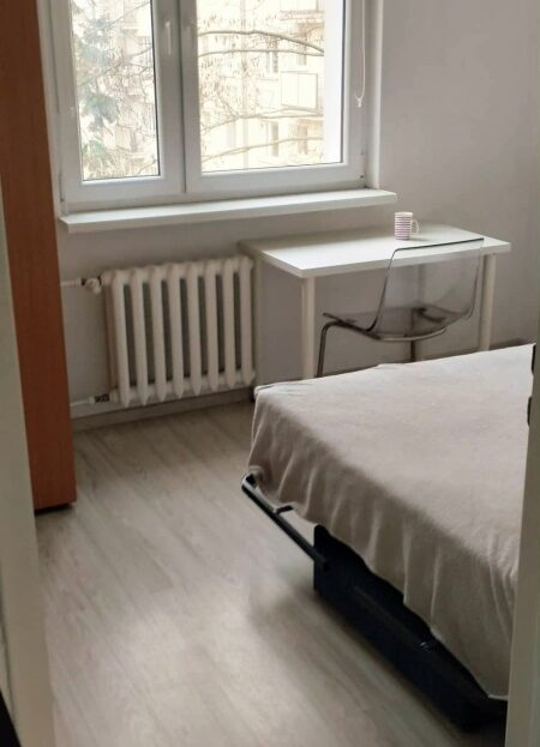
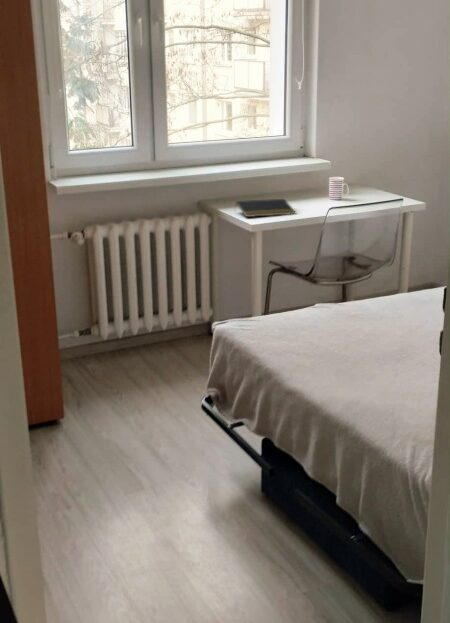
+ notepad (265, 207)
